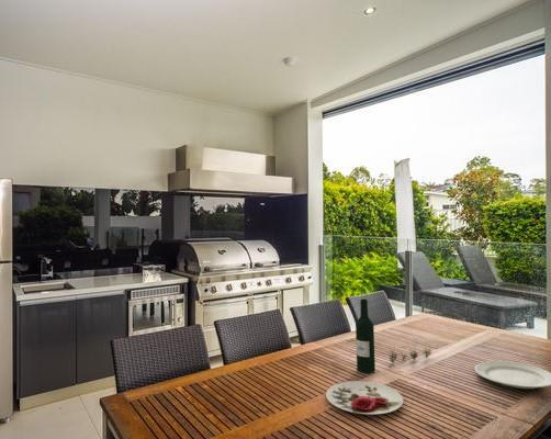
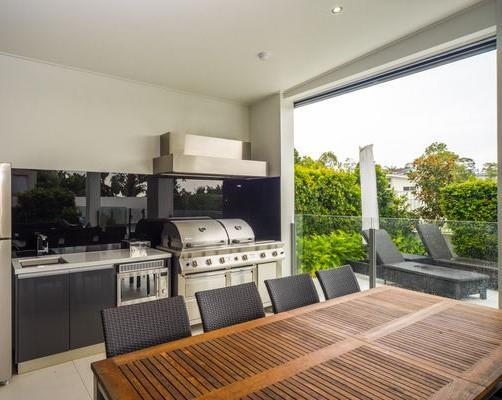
- plate (363, 395)
- chinaware (514, 375)
- wine bottle (364, 334)
- plant (409, 351)
